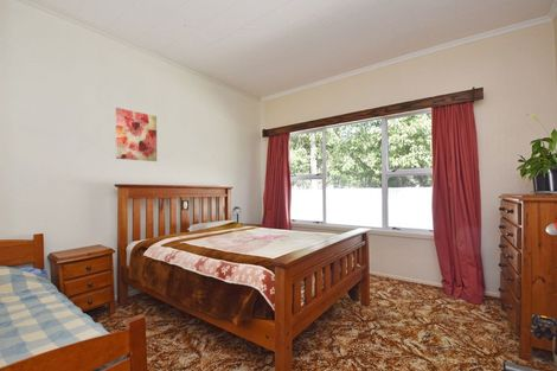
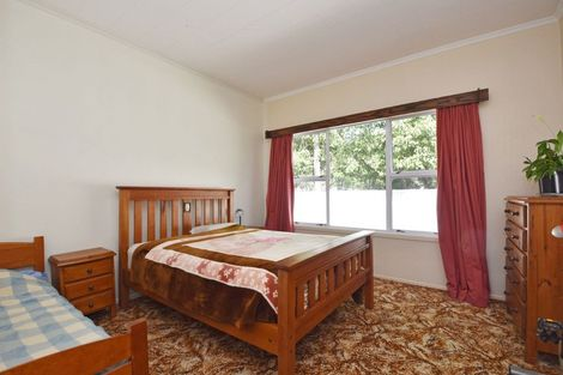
- wall art (136, 135)
